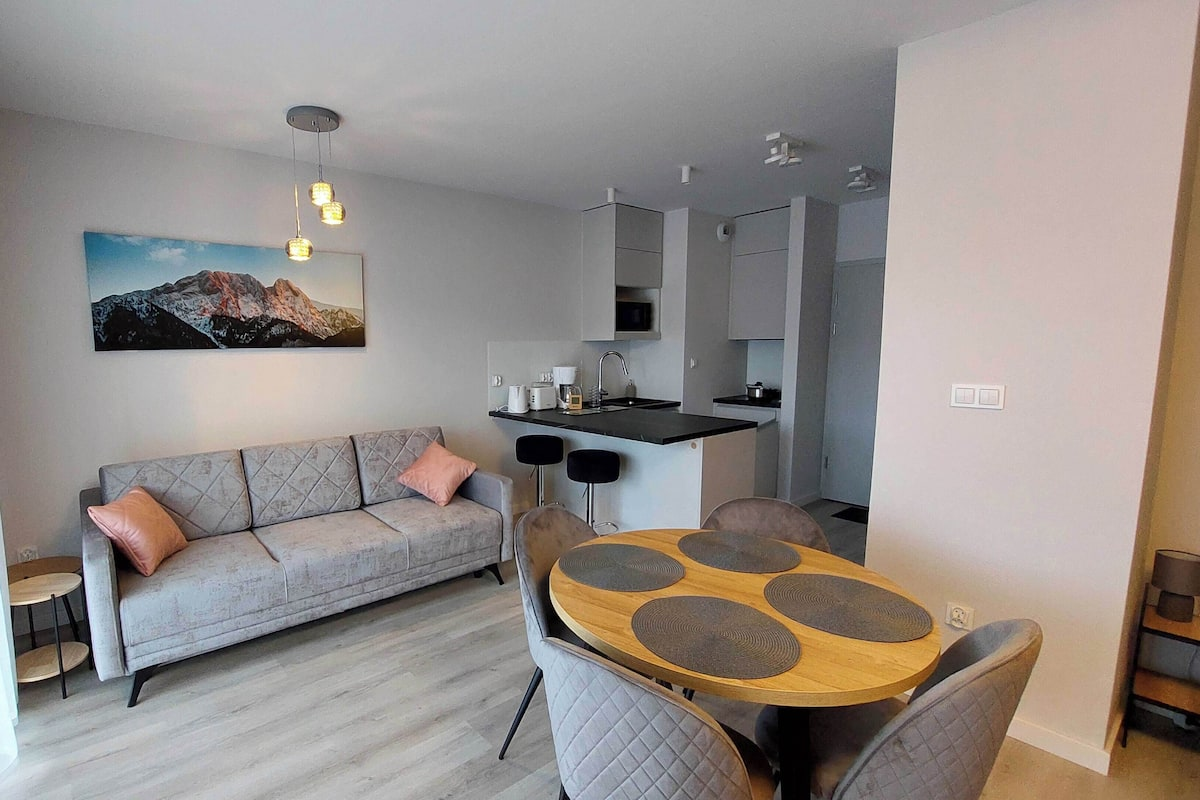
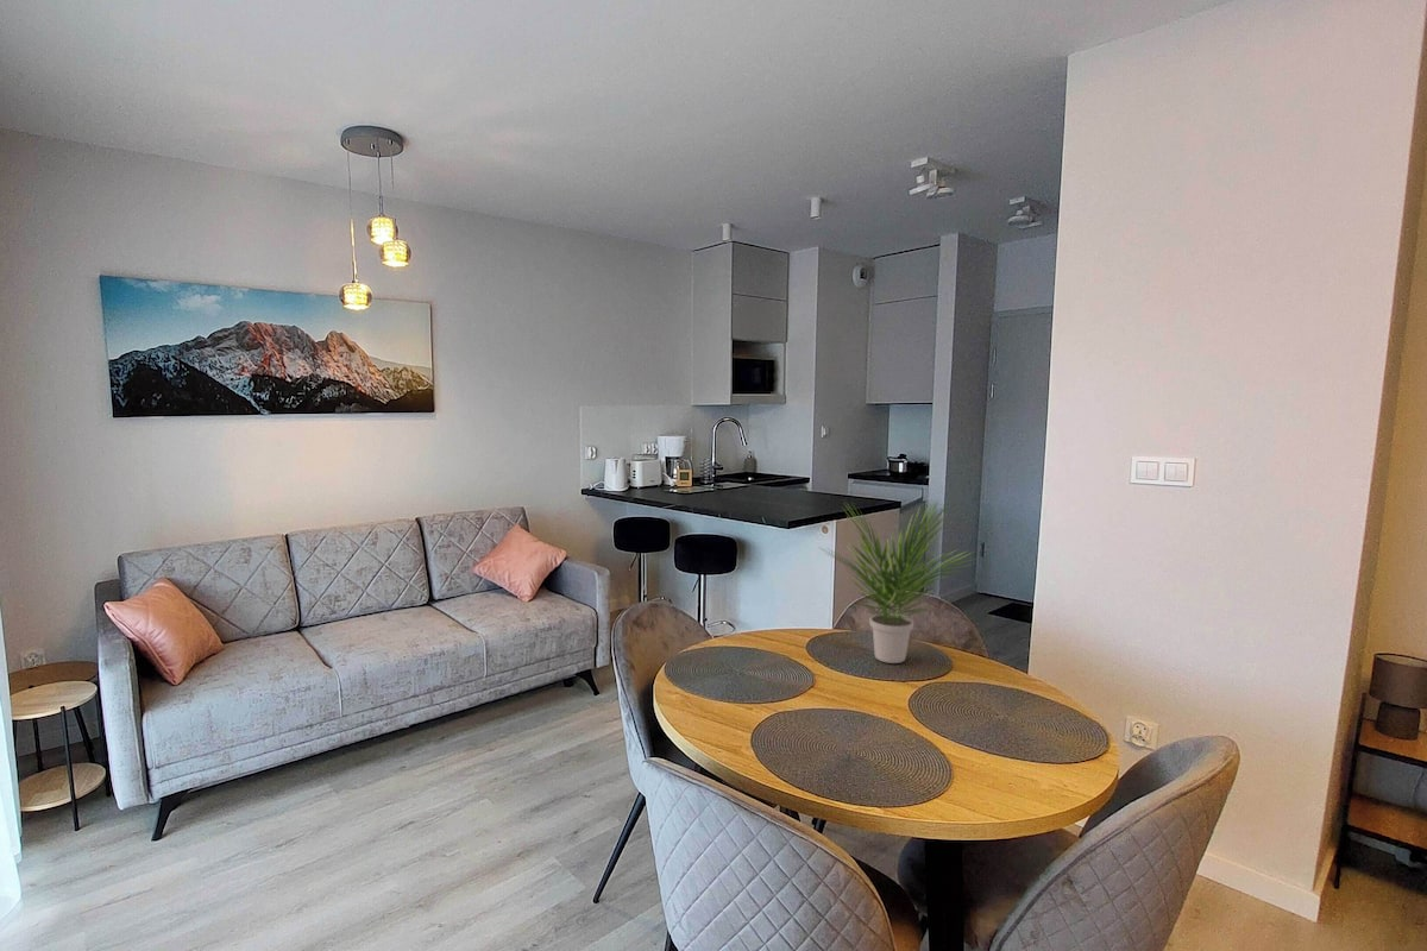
+ potted plant (894, 581)
